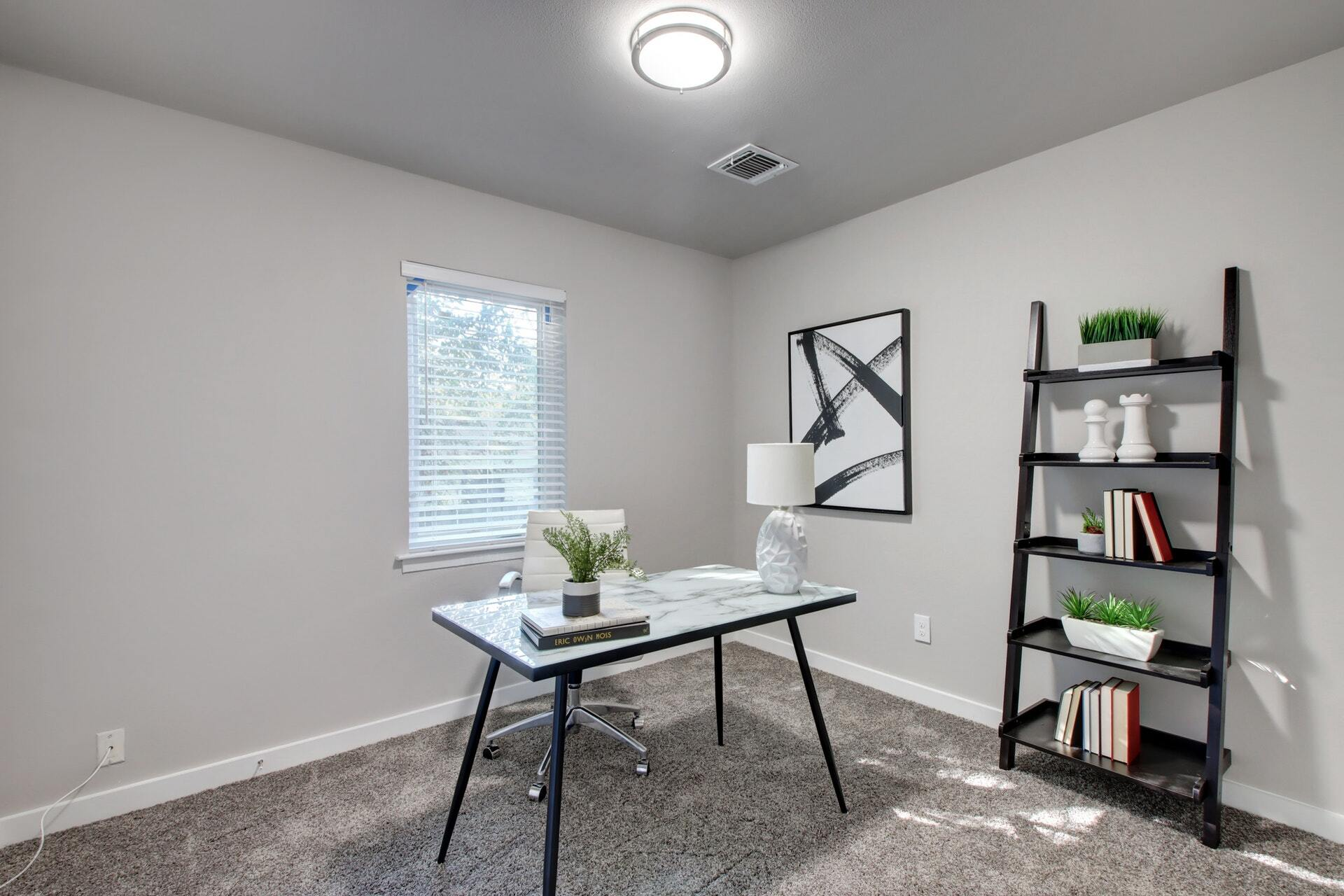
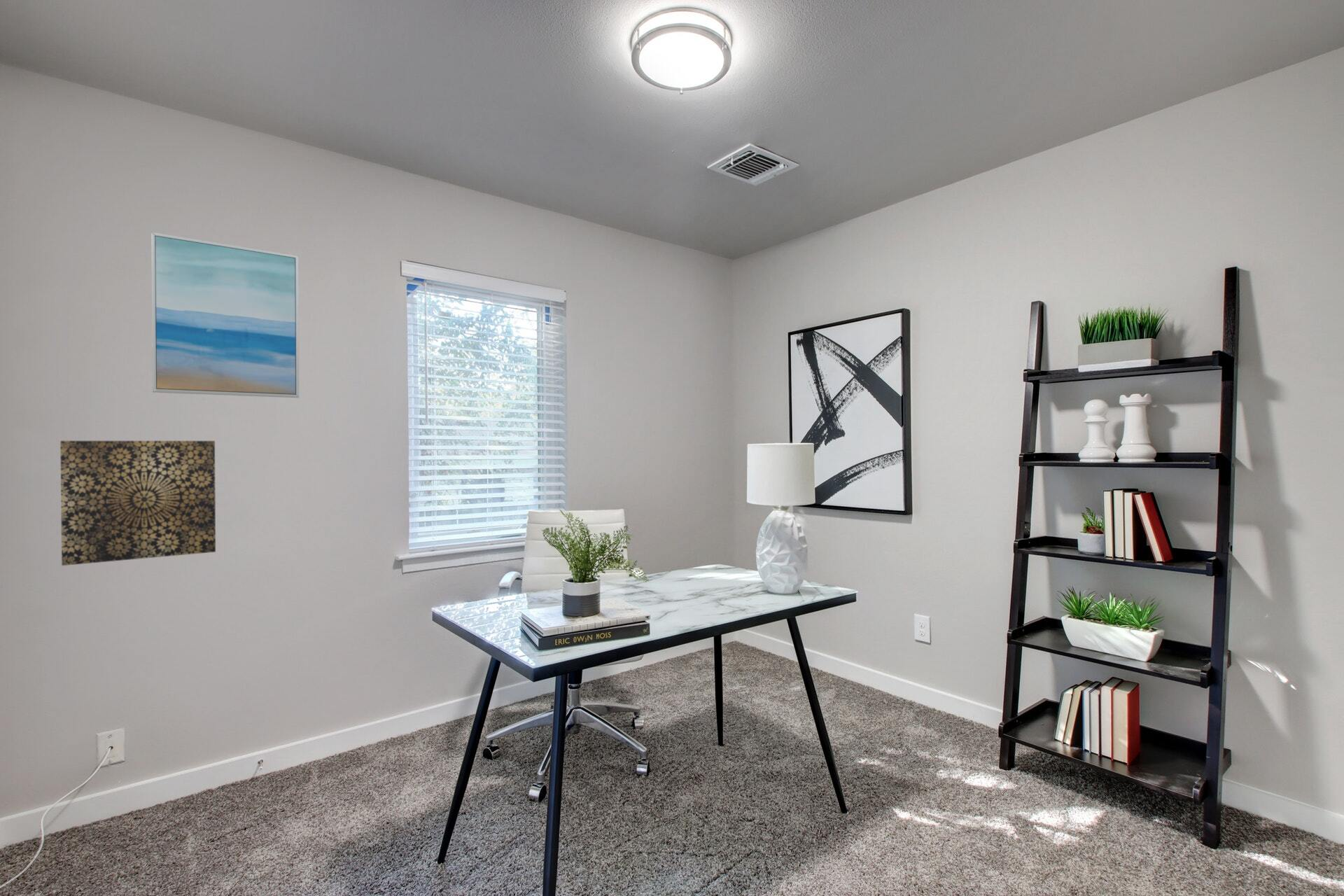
+ wall art (229, 320)
+ wall art (142, 499)
